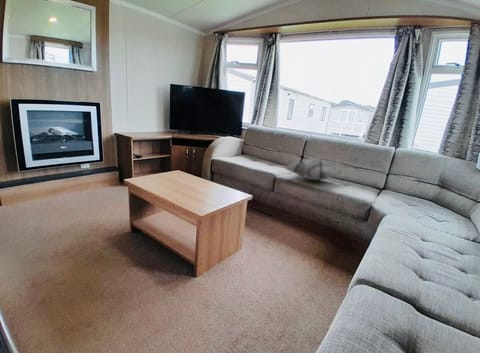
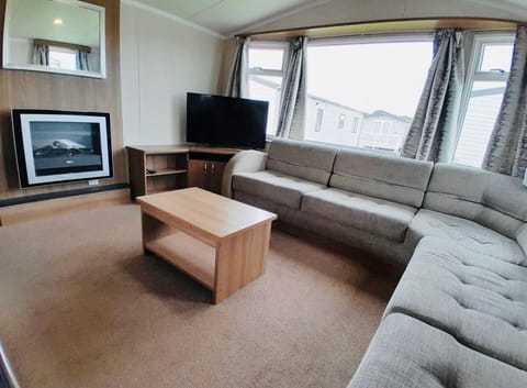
- decorative pillow (314, 169)
